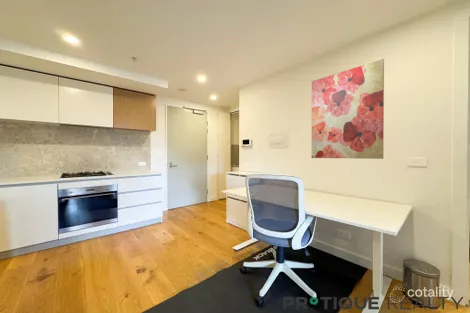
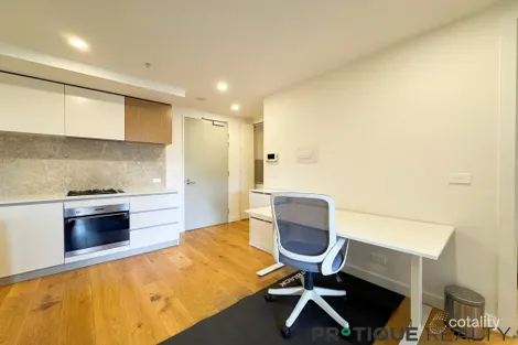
- wall art (343, 115)
